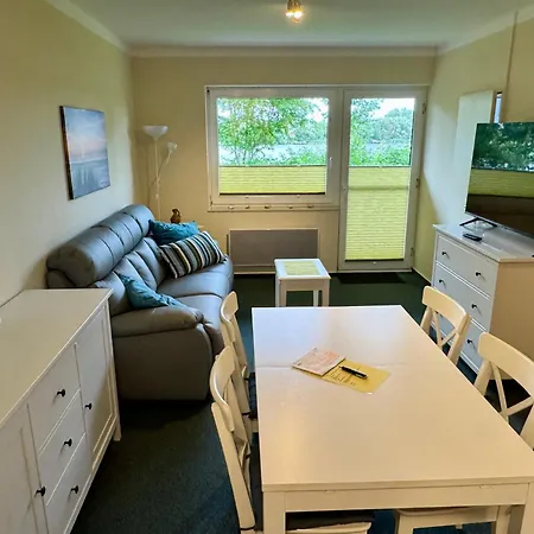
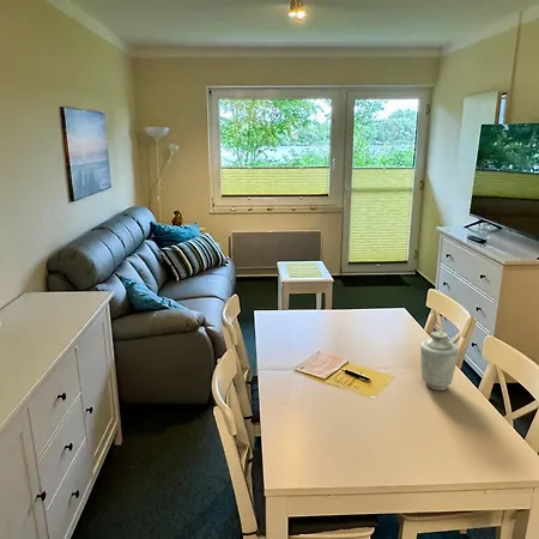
+ vase (437, 359)
